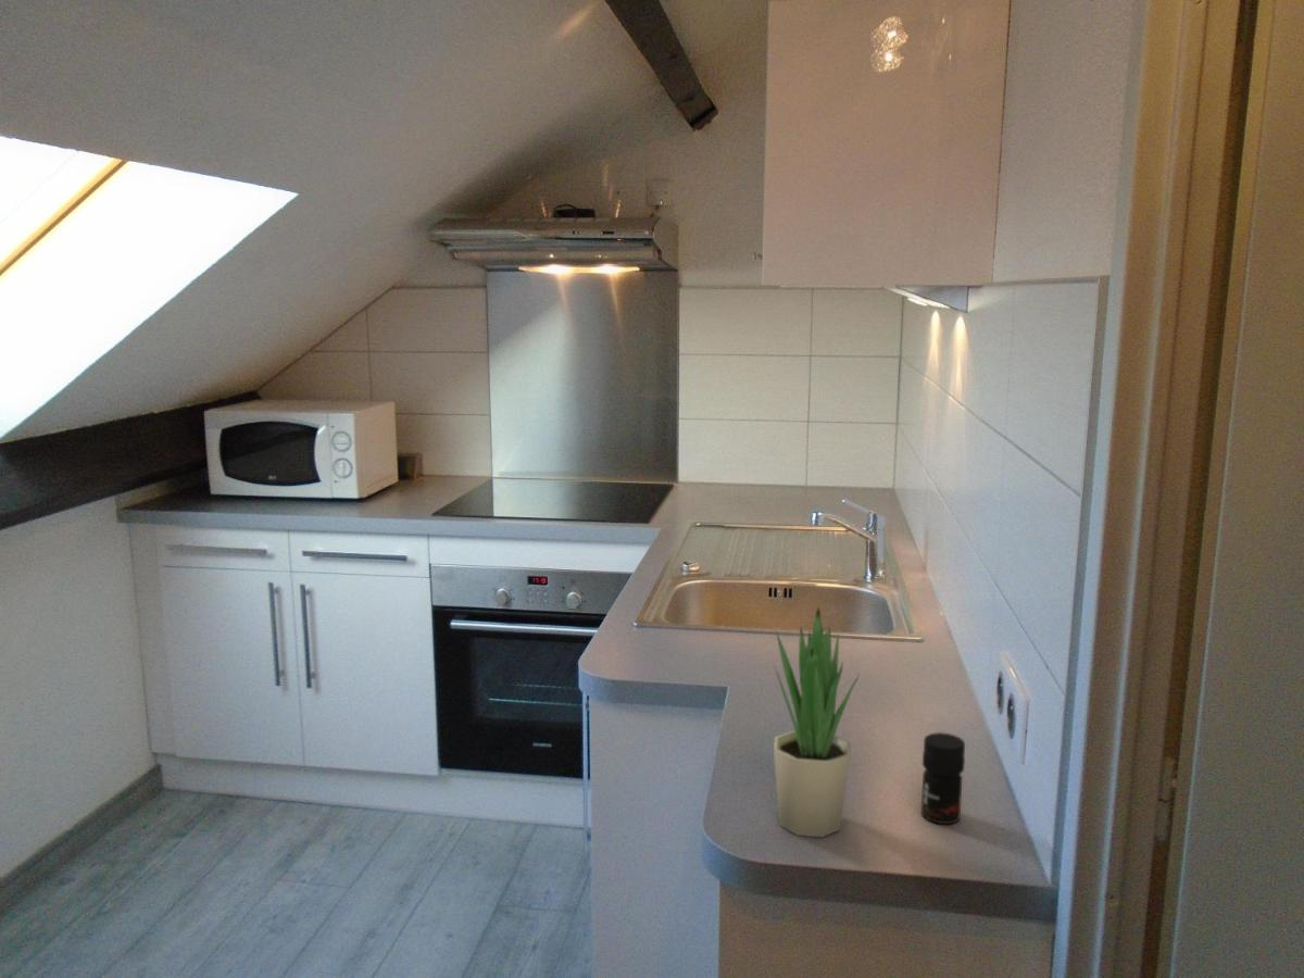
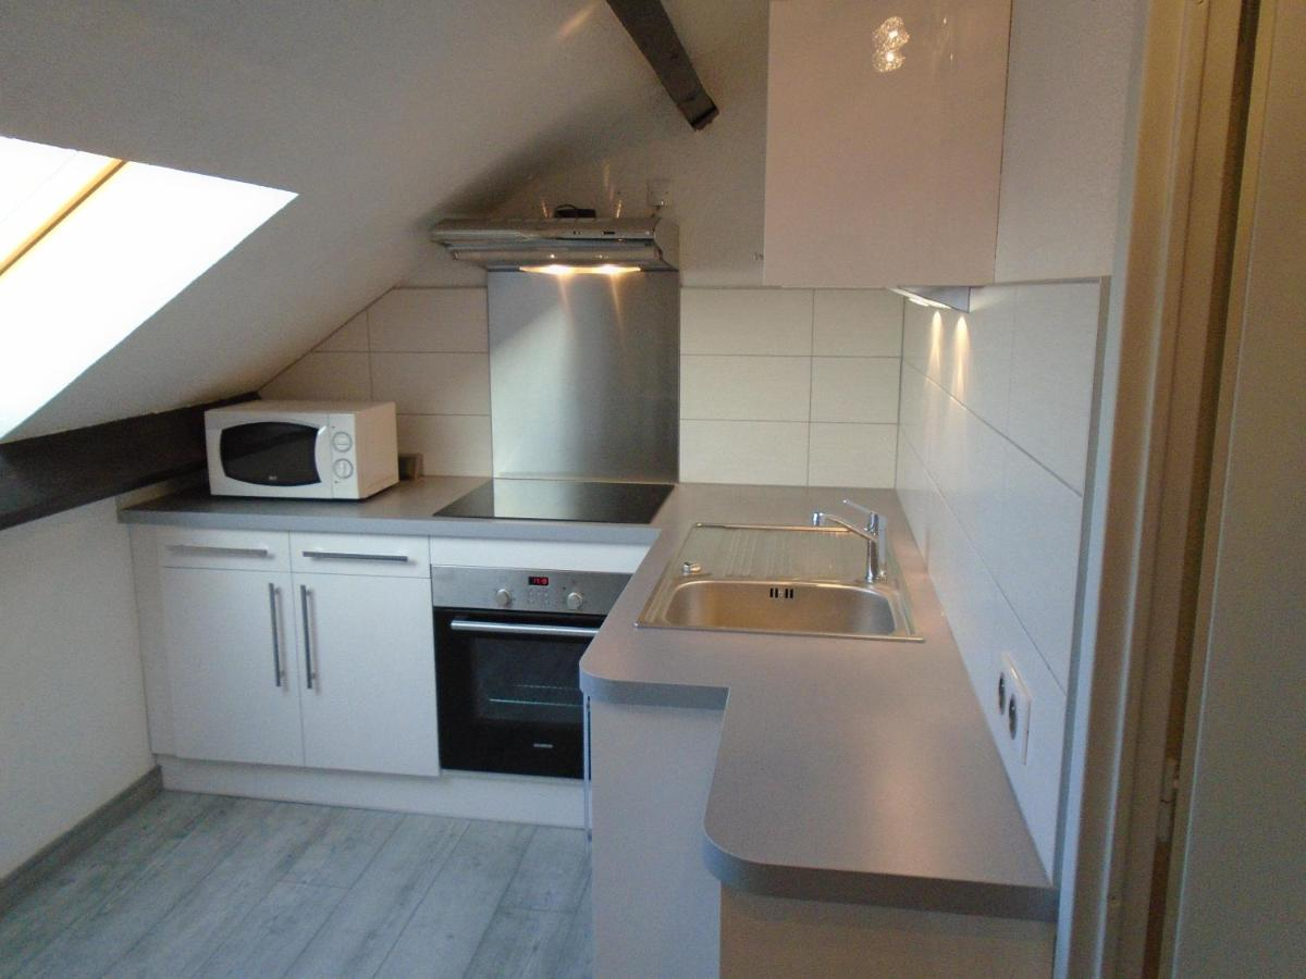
- jar (942, 777)
- potted plant (816, 712)
